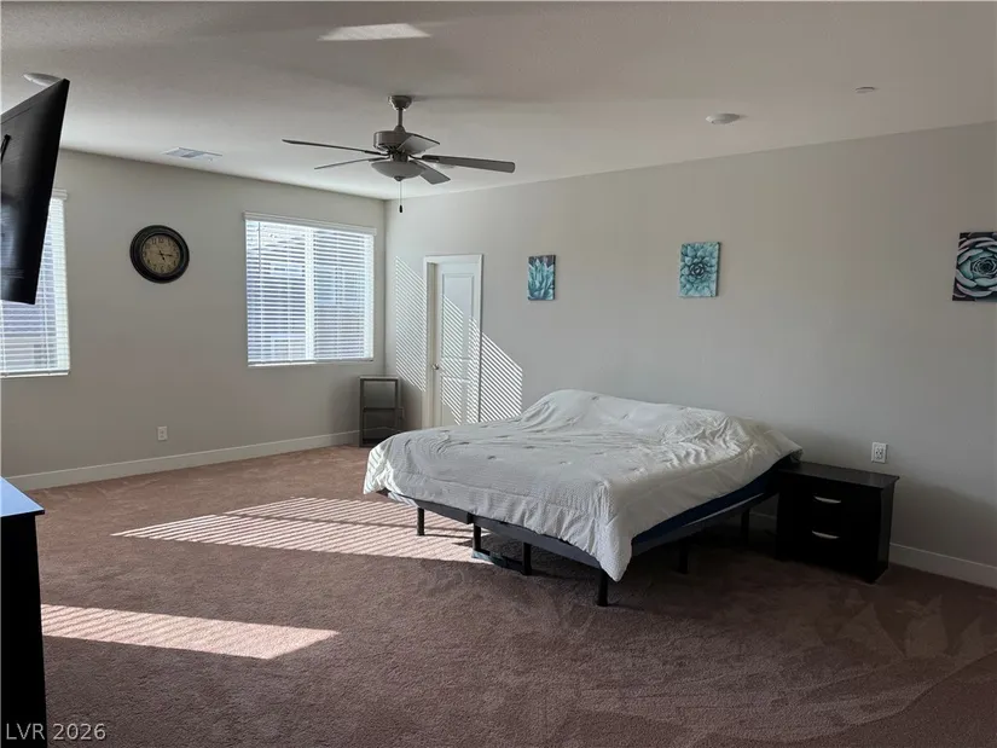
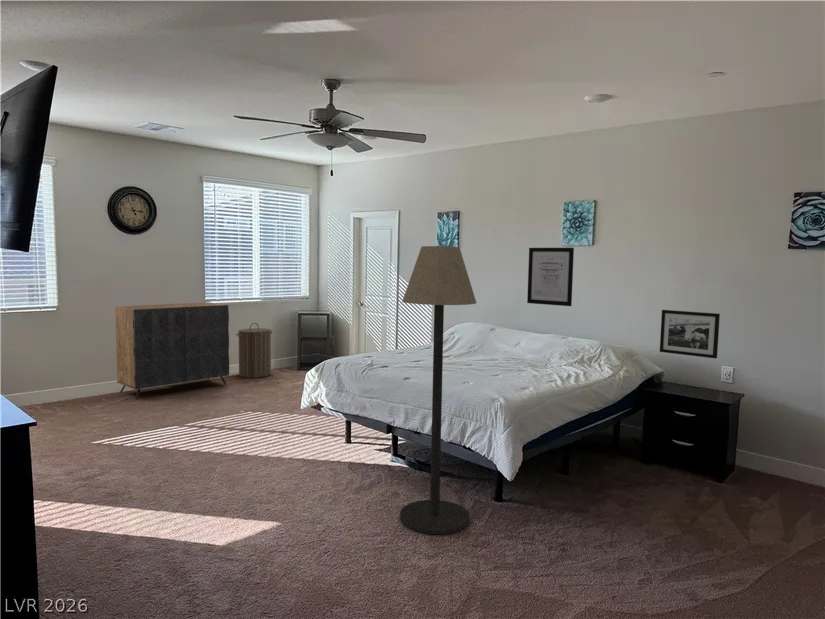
+ dresser (174, 347)
+ picture frame (688, 333)
+ floor lamp (437, 385)
+ laundry hamper (254, 348)
+ wall art (549, 276)
